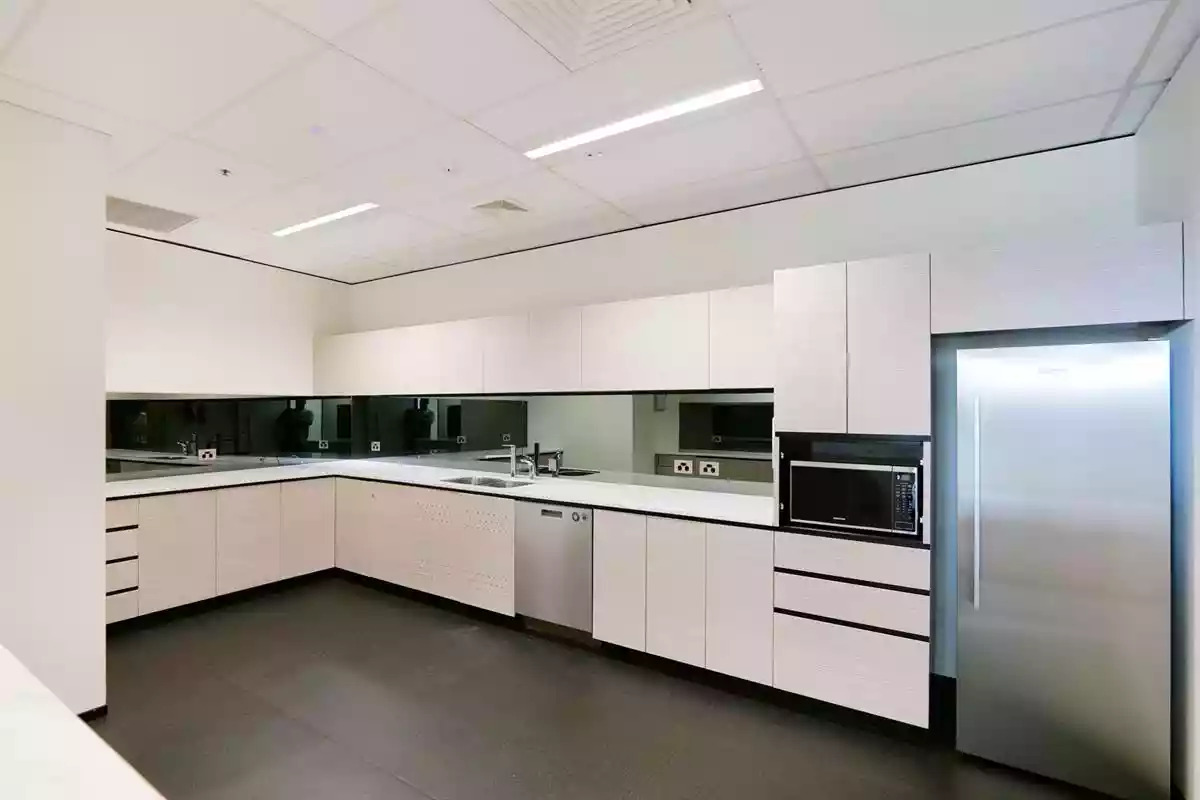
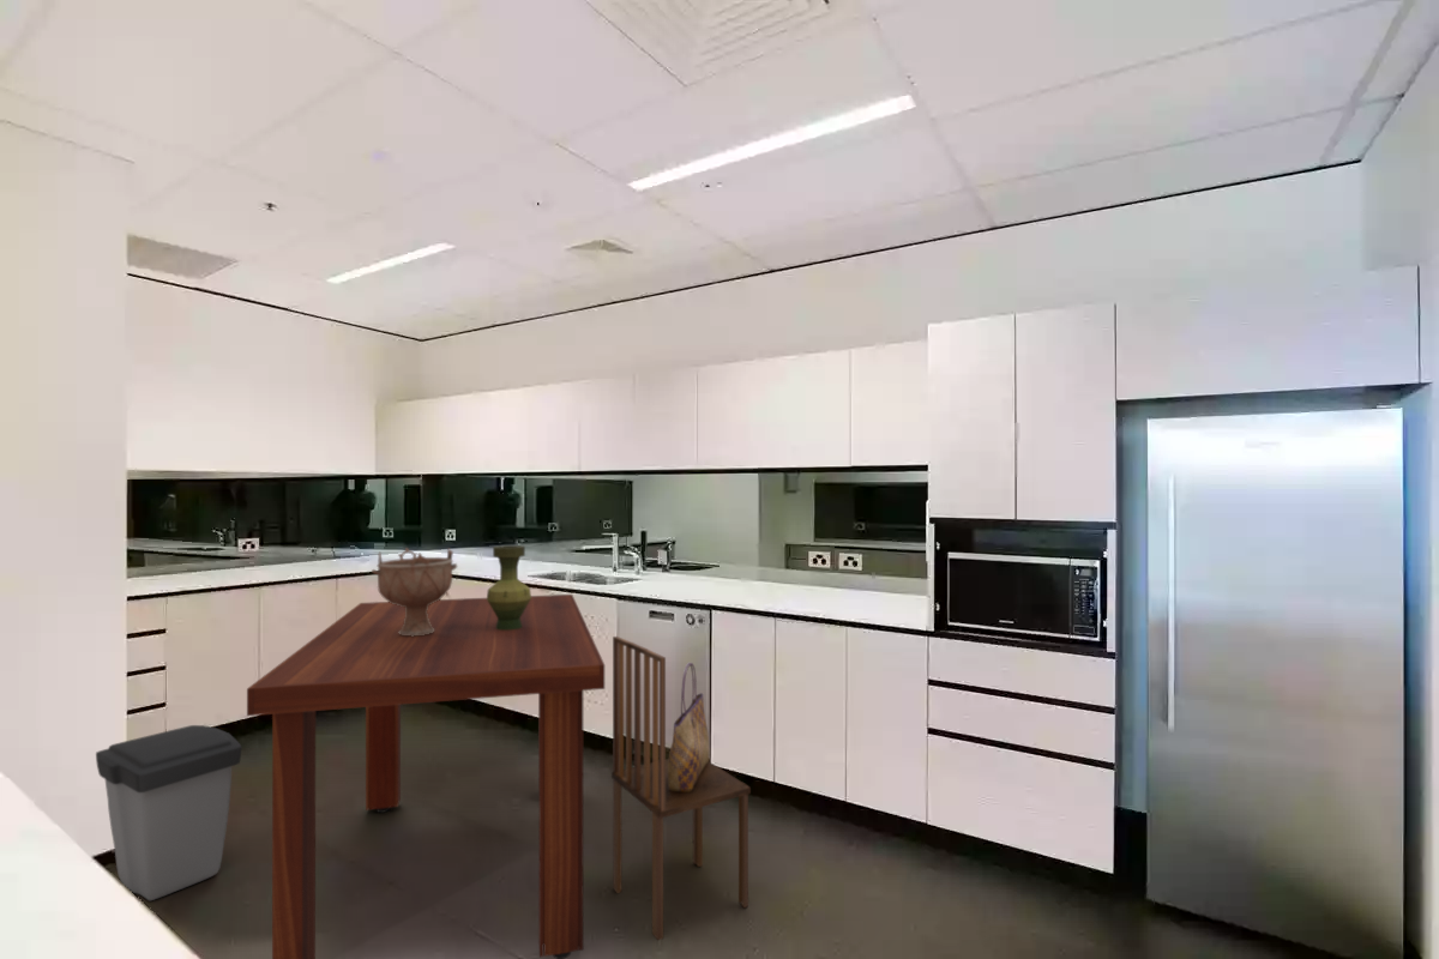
+ dining chair (667, 768)
+ dining table (448, 700)
+ decorative bowl (415, 590)
+ trash can (165, 808)
+ vase (508, 586)
+ tote bag (690, 718)
